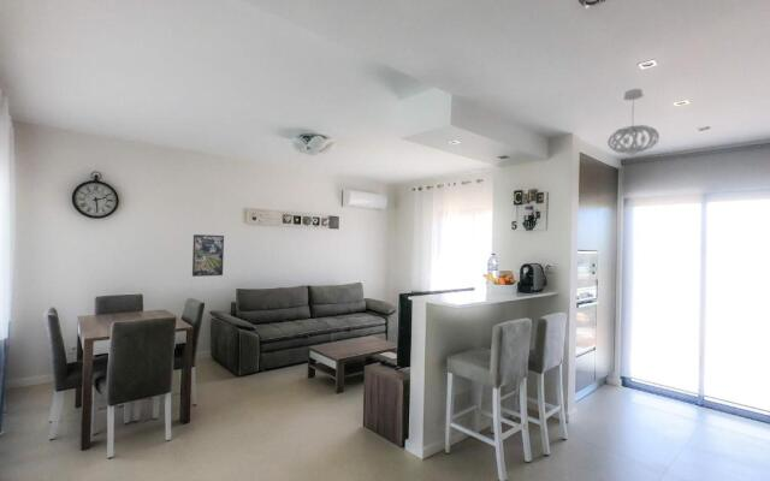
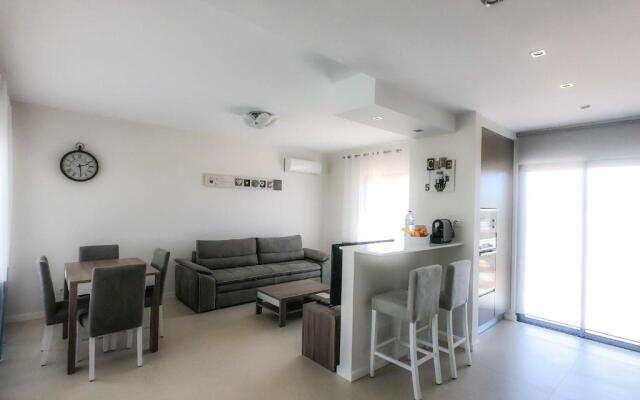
- pendant light (633, 125)
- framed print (208, 255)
